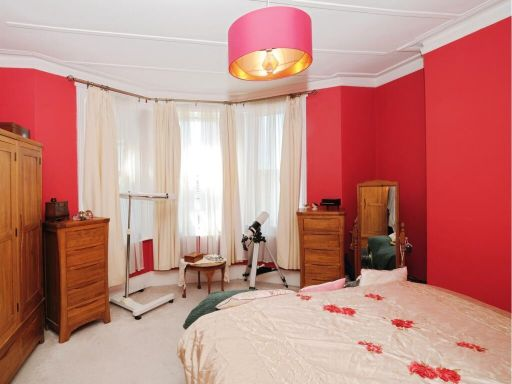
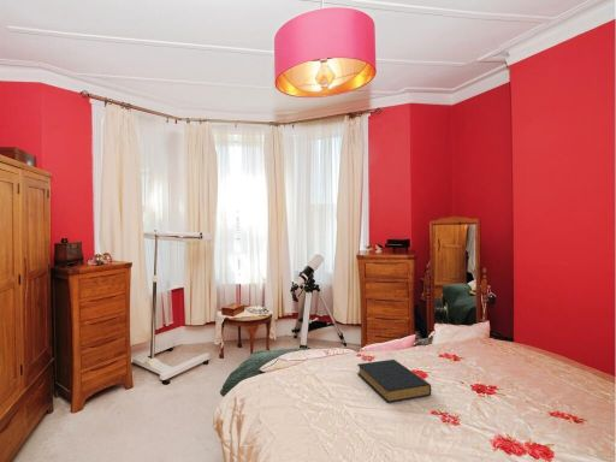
+ hardback book (391, 378)
